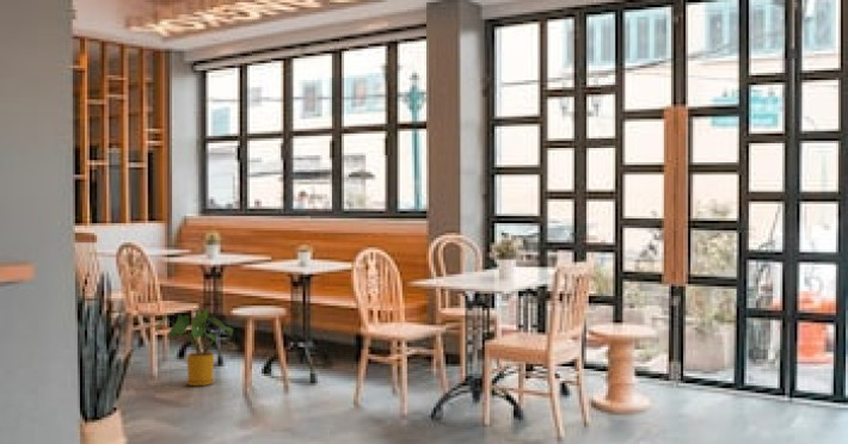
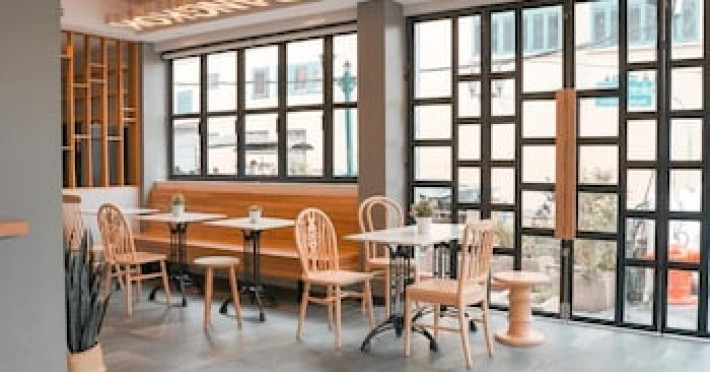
- house plant (199, 346)
